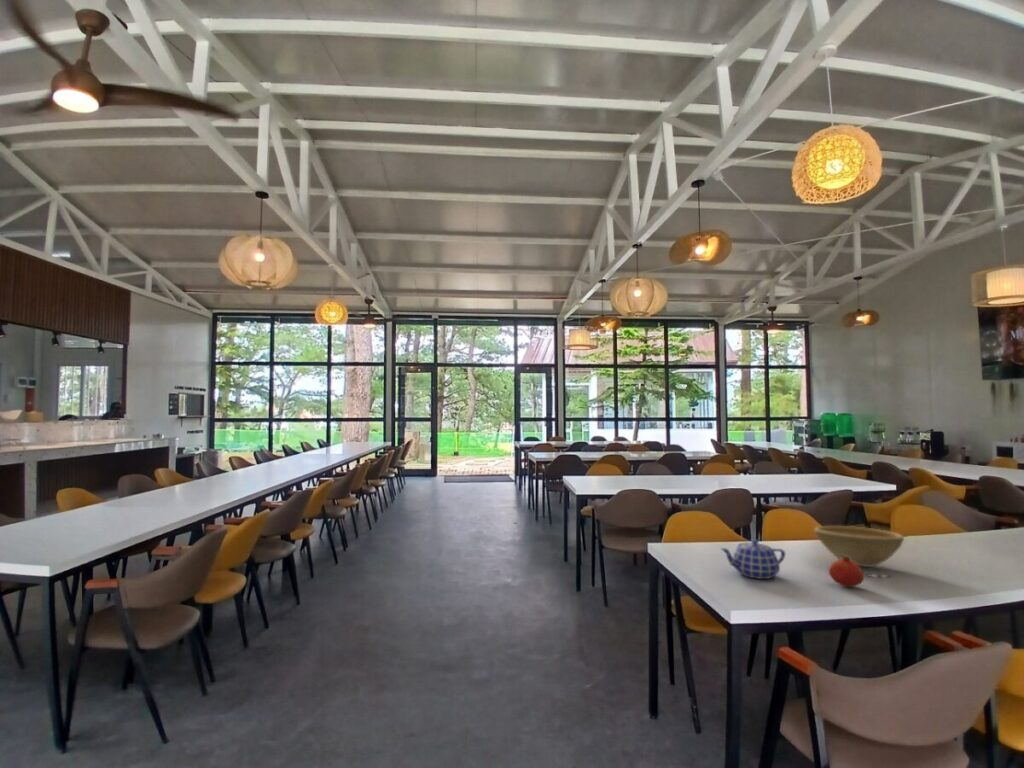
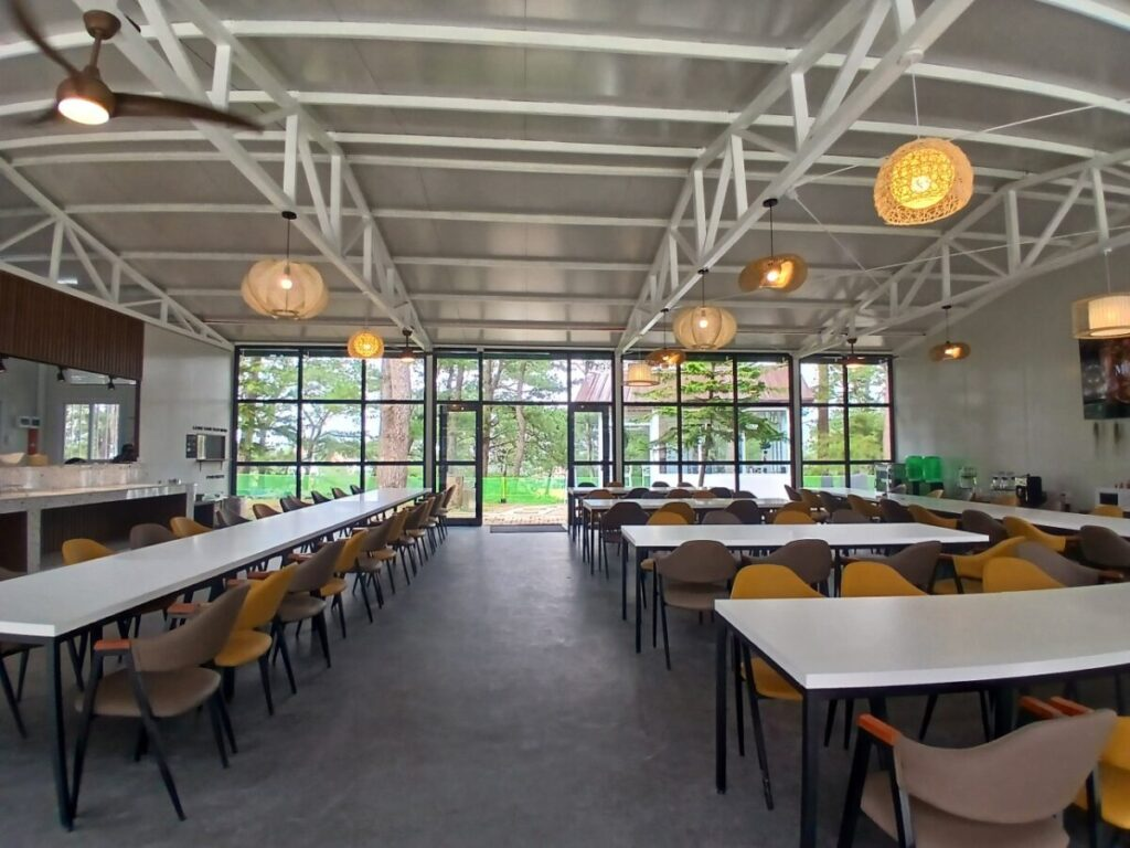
- fruit (846, 570)
- teapot (753, 557)
- bowl (857, 546)
